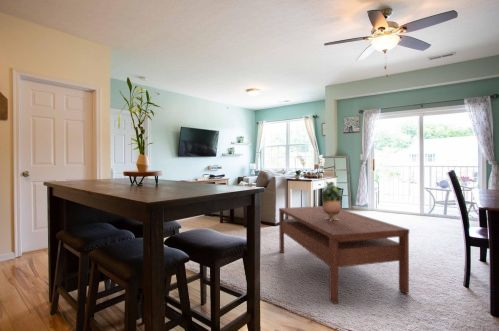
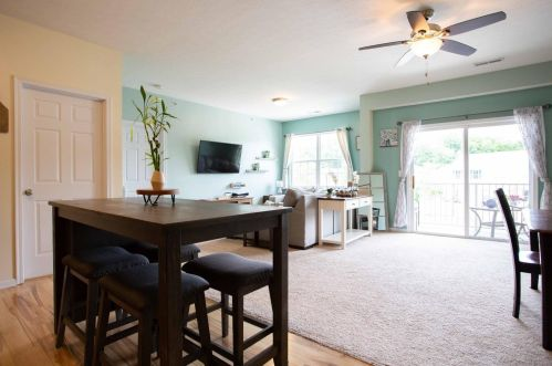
- coffee table (331, 242)
- potted plant (331, 200)
